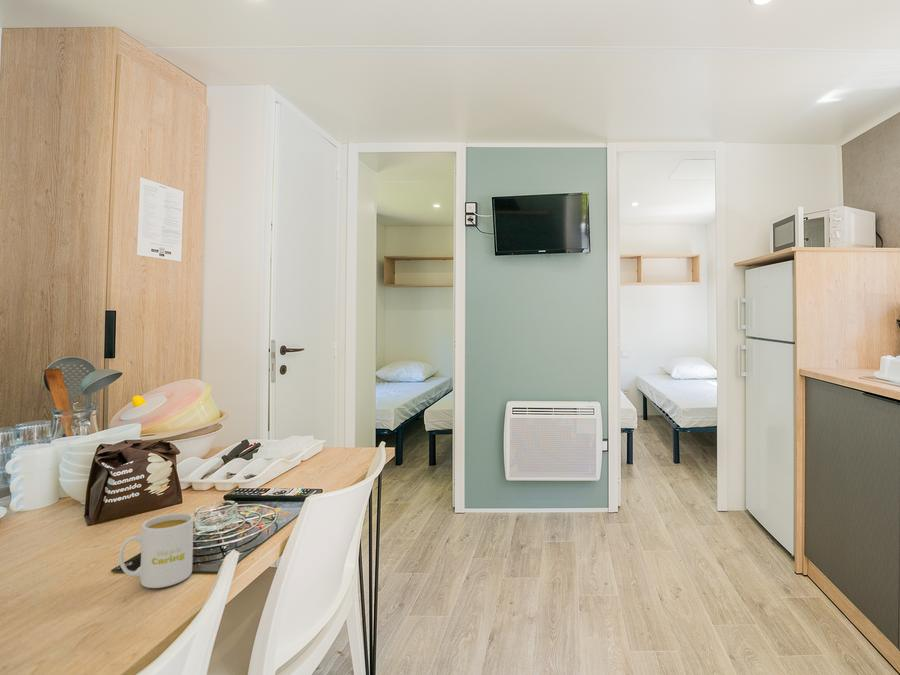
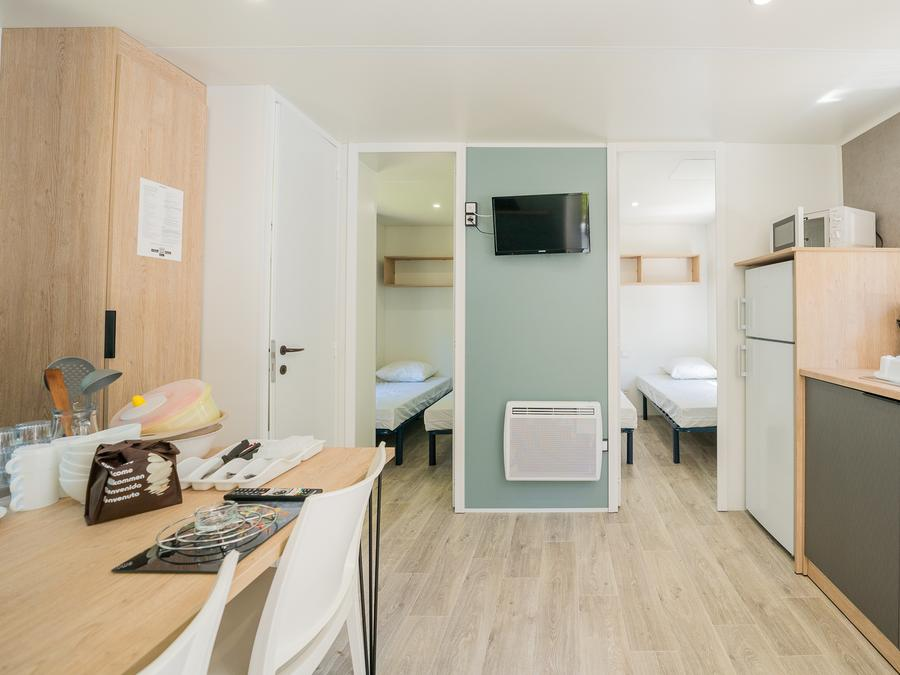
- mug (157, 551)
